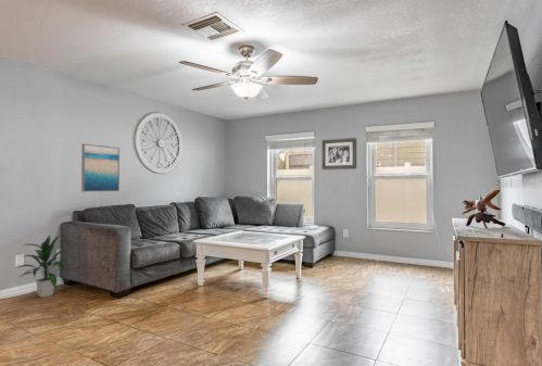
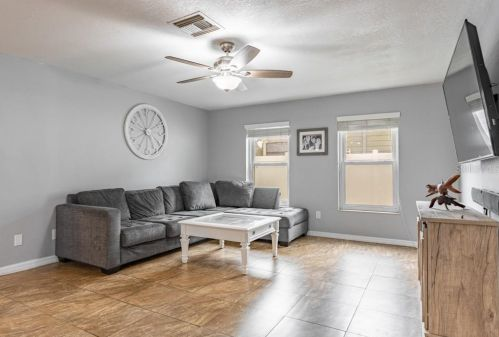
- wall art (101, 168)
- indoor plant (45, 265)
